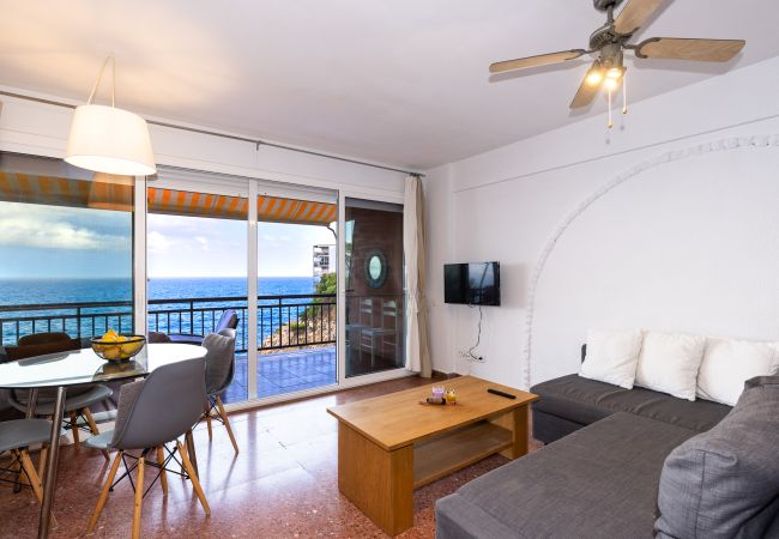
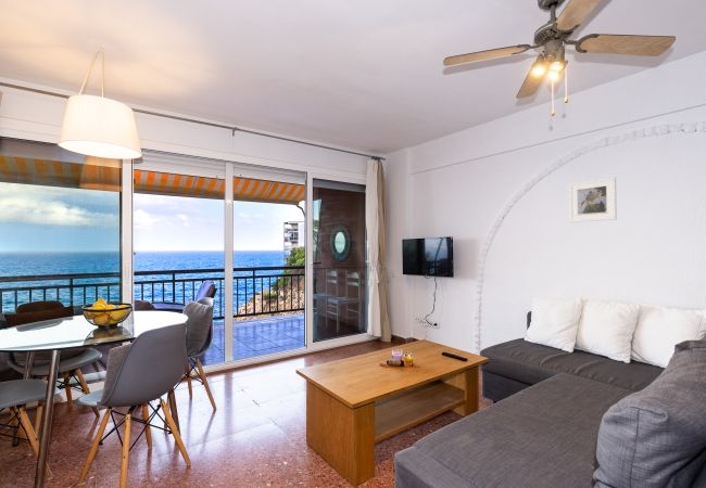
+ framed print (591, 201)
